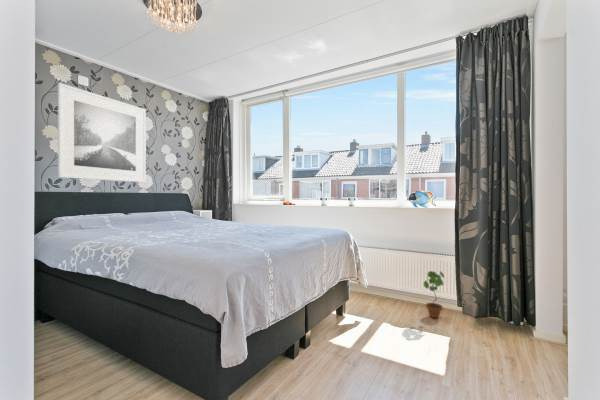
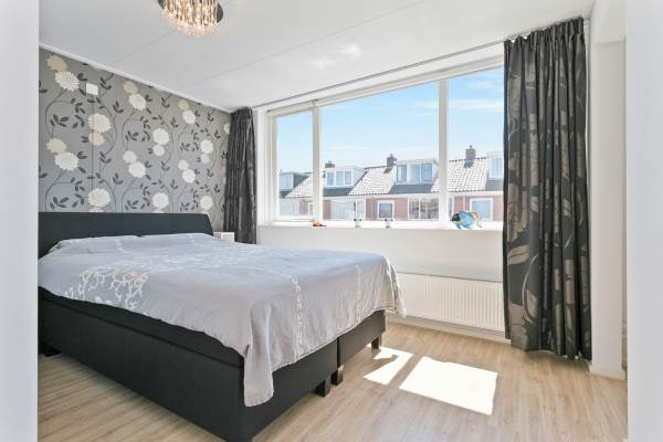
- potted plant (435, 294)
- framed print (107, 139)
